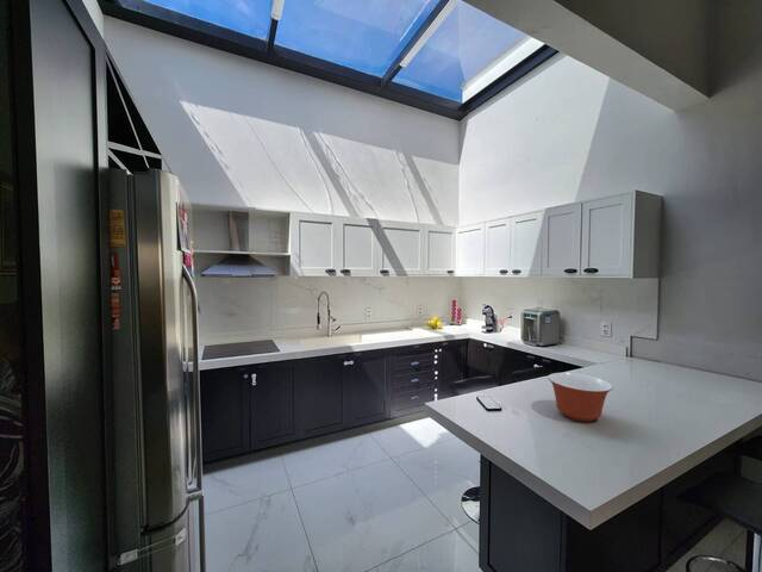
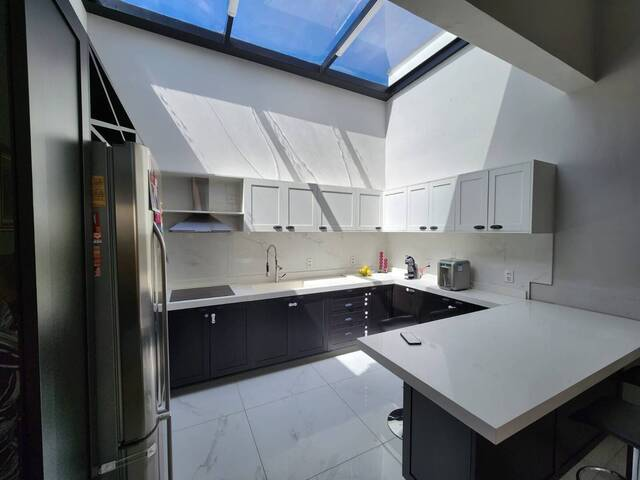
- mixing bowl (577, 398)
